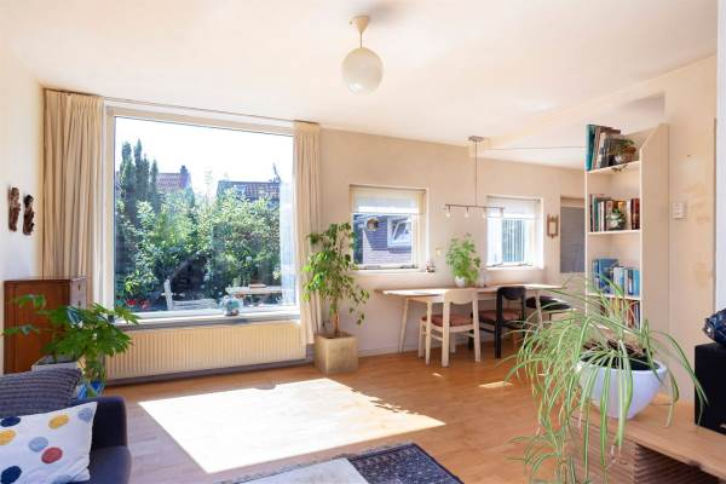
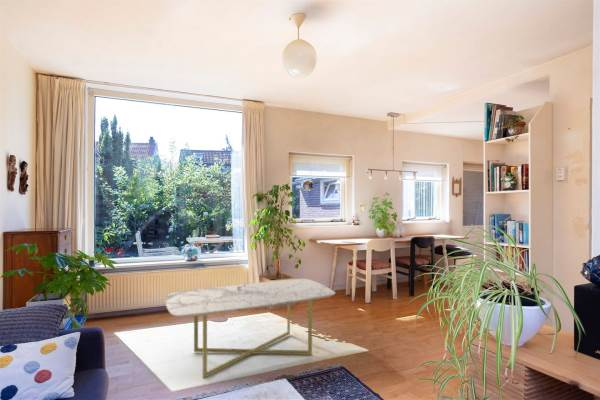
+ coffee table (252, 308)
